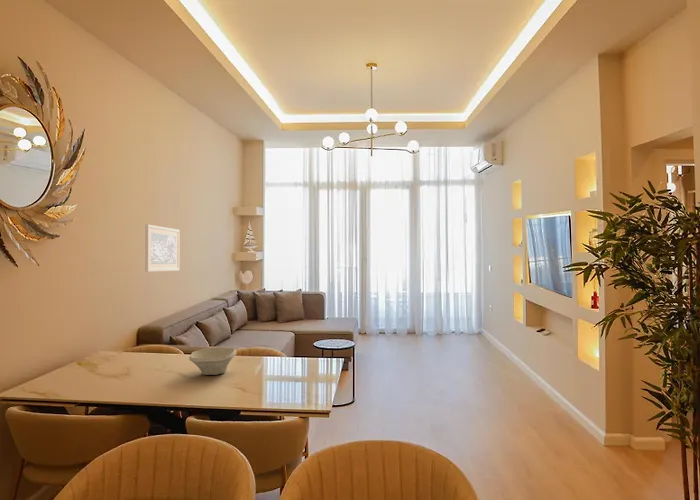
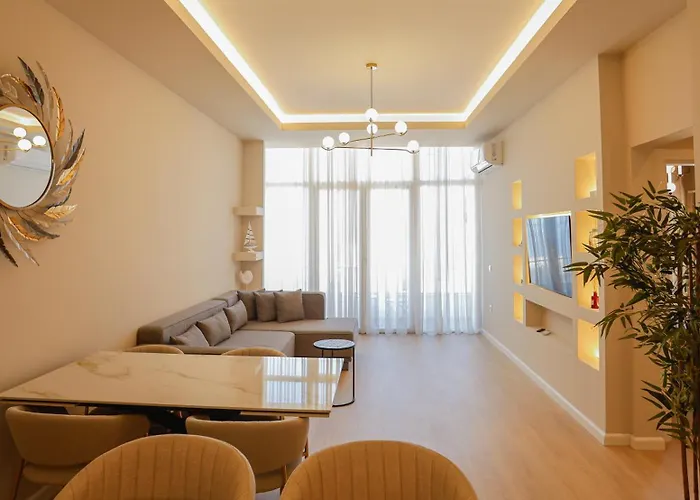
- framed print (163, 249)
- bowl (213, 361)
